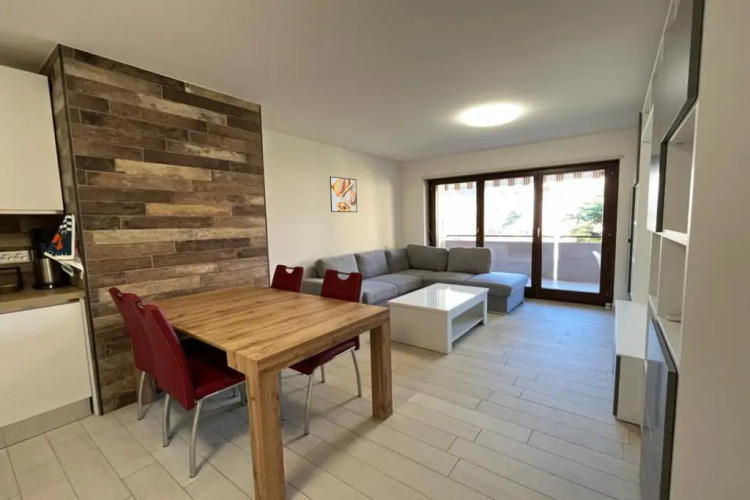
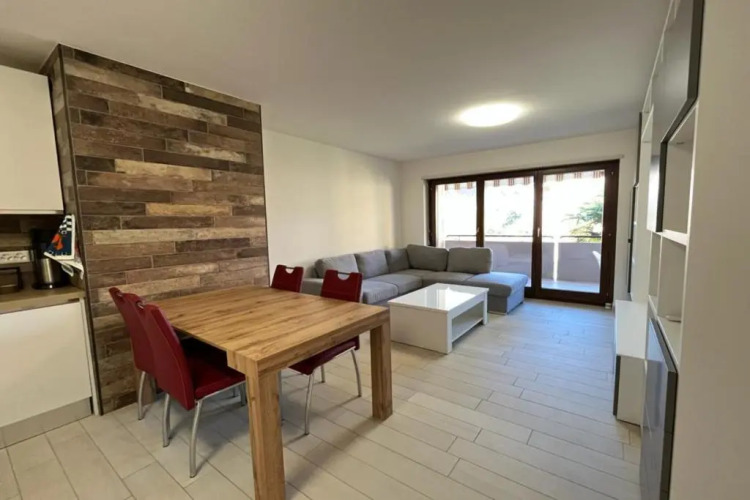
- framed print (344, 195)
